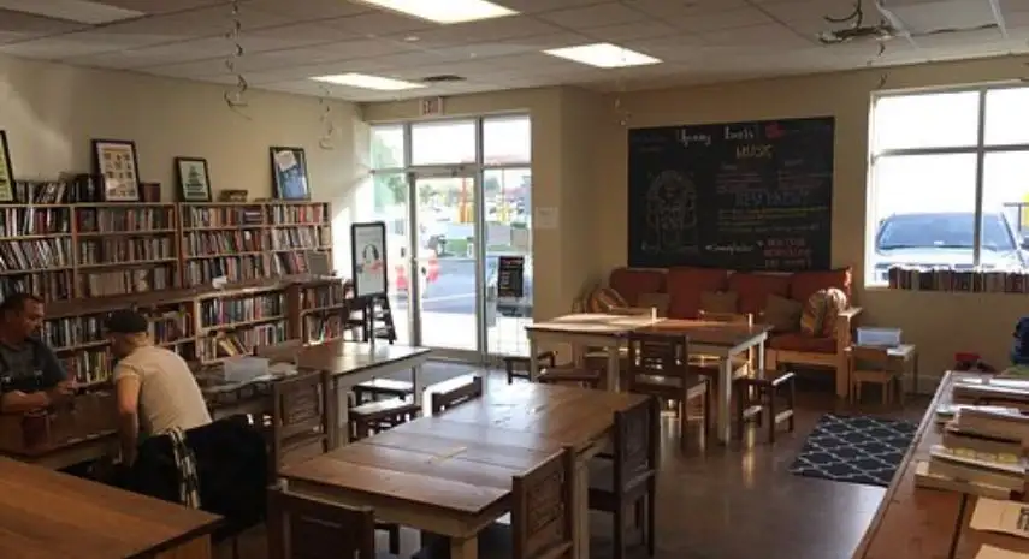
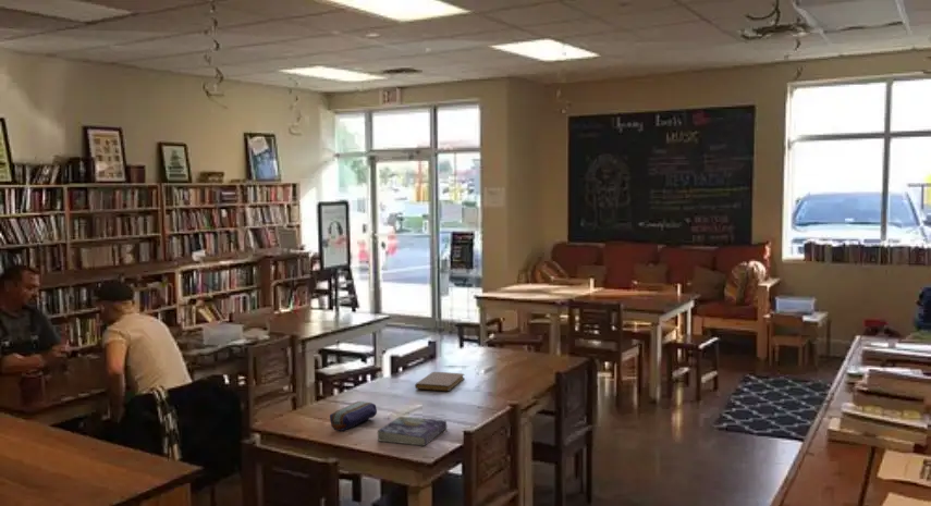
+ pencil case (354, 415)
+ book (413, 429)
+ notebook (440, 381)
